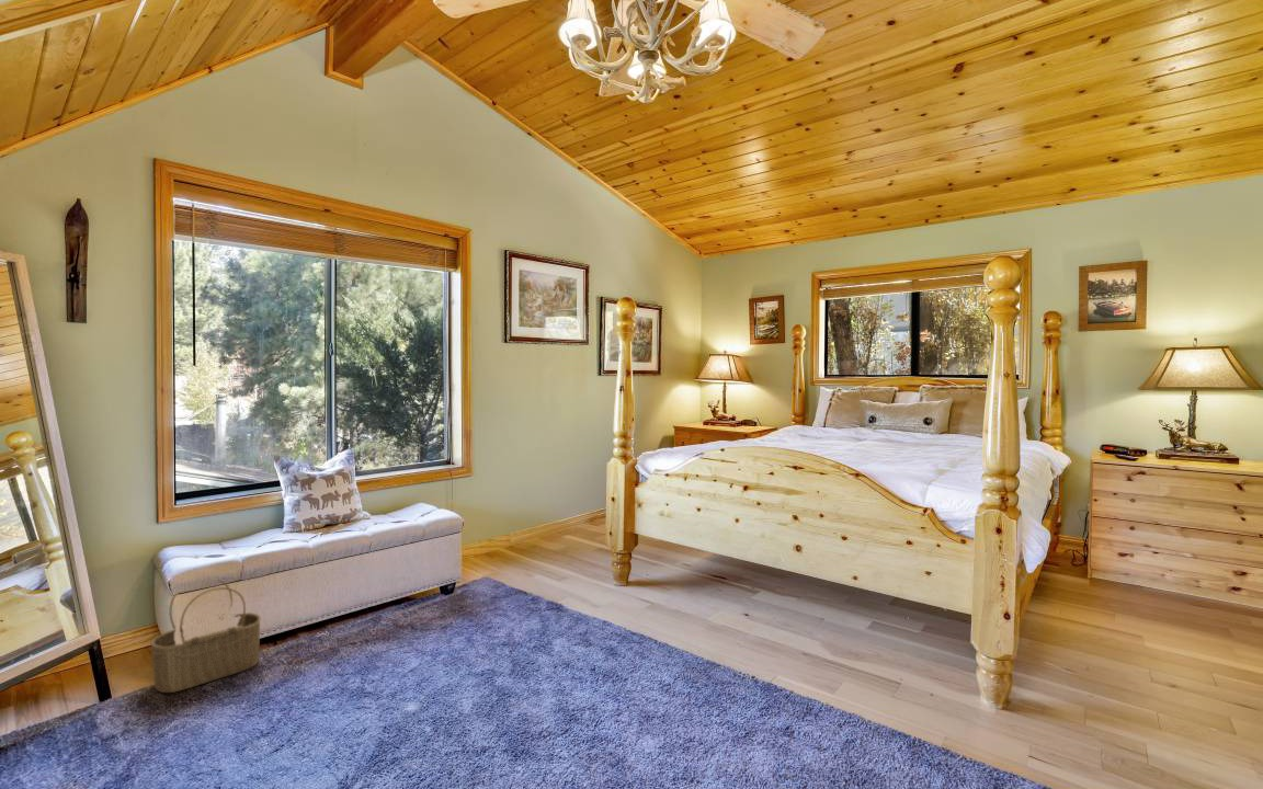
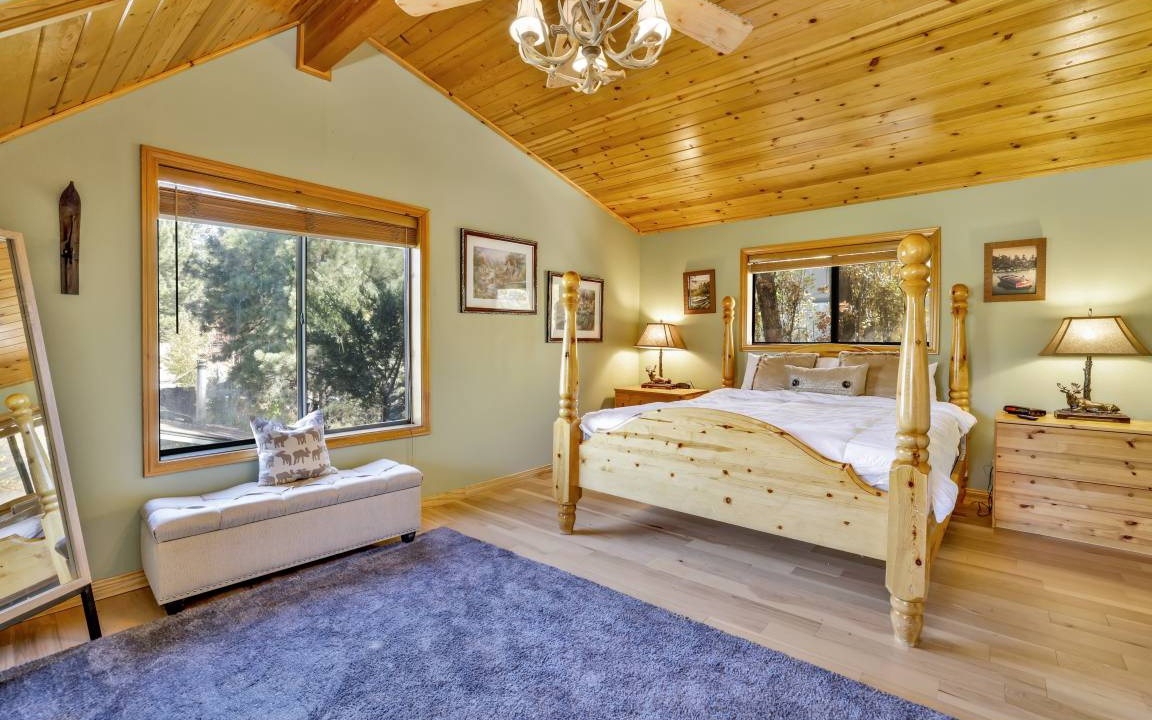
- wicker basket (209, 633)
